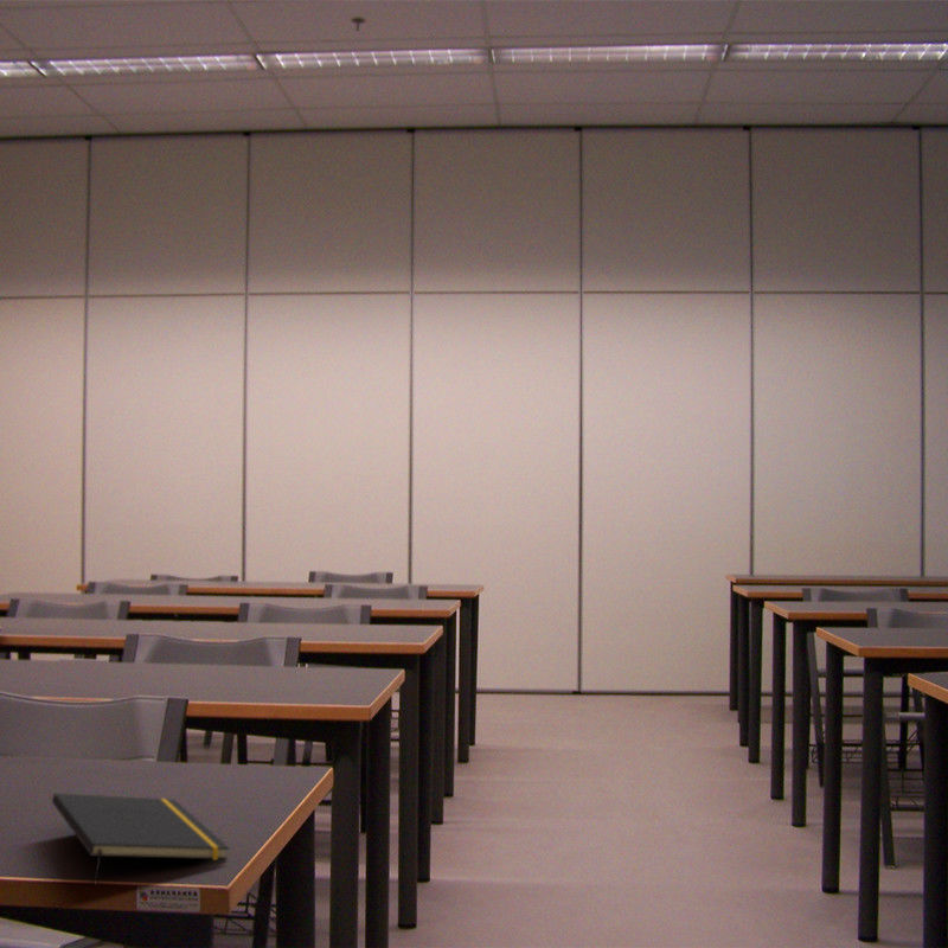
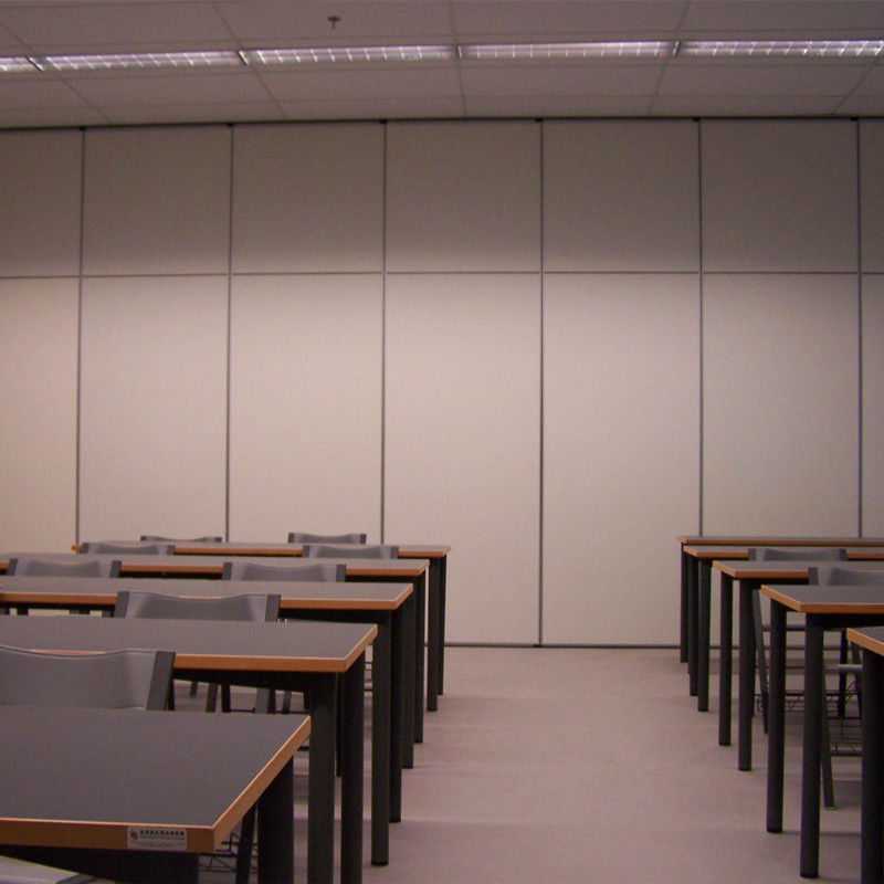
- notepad (136, 825)
